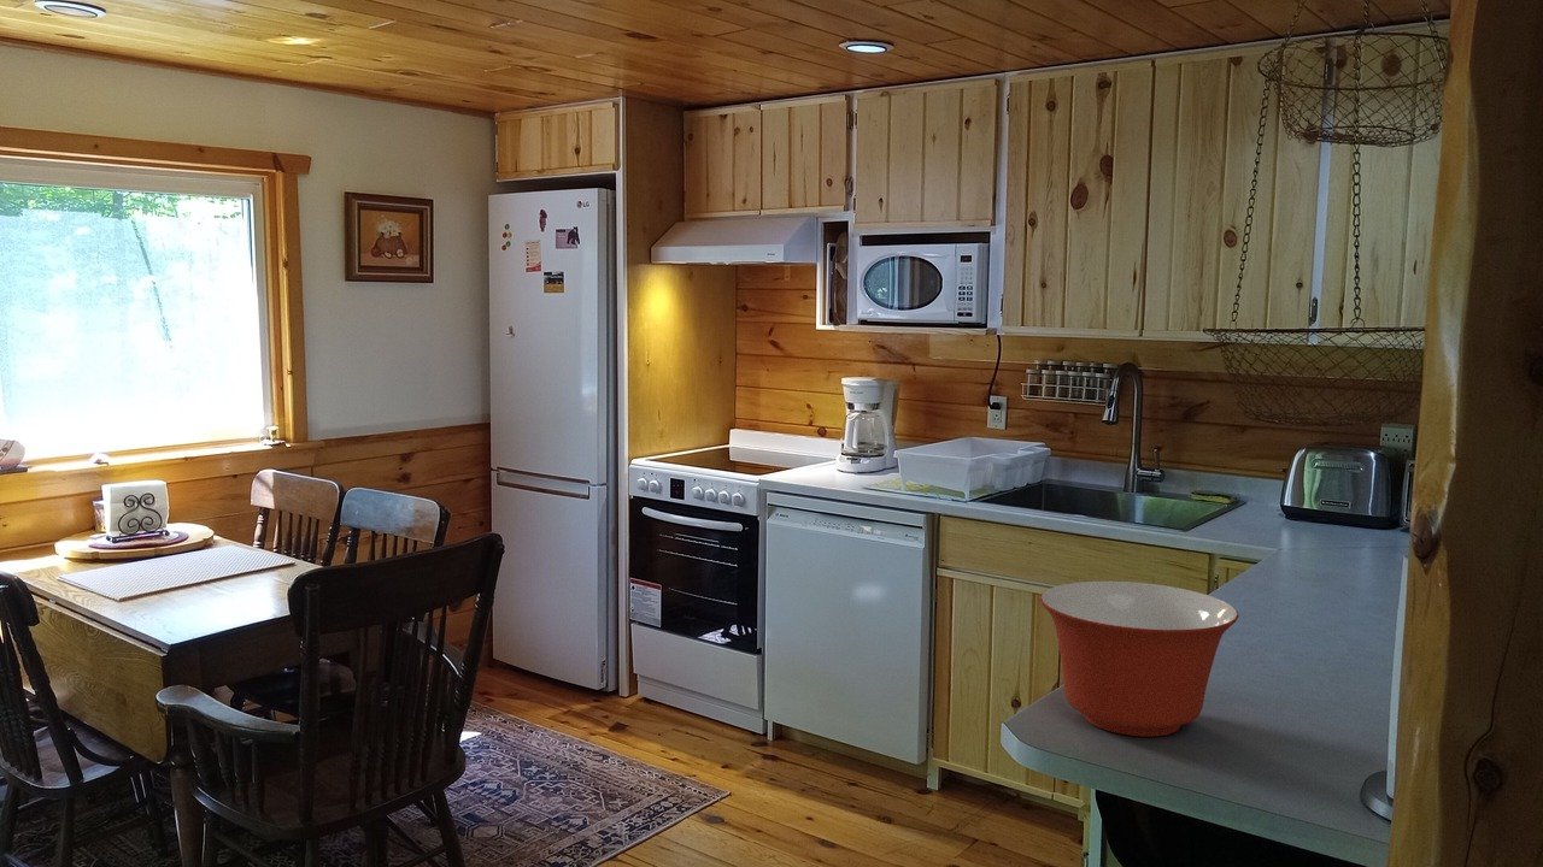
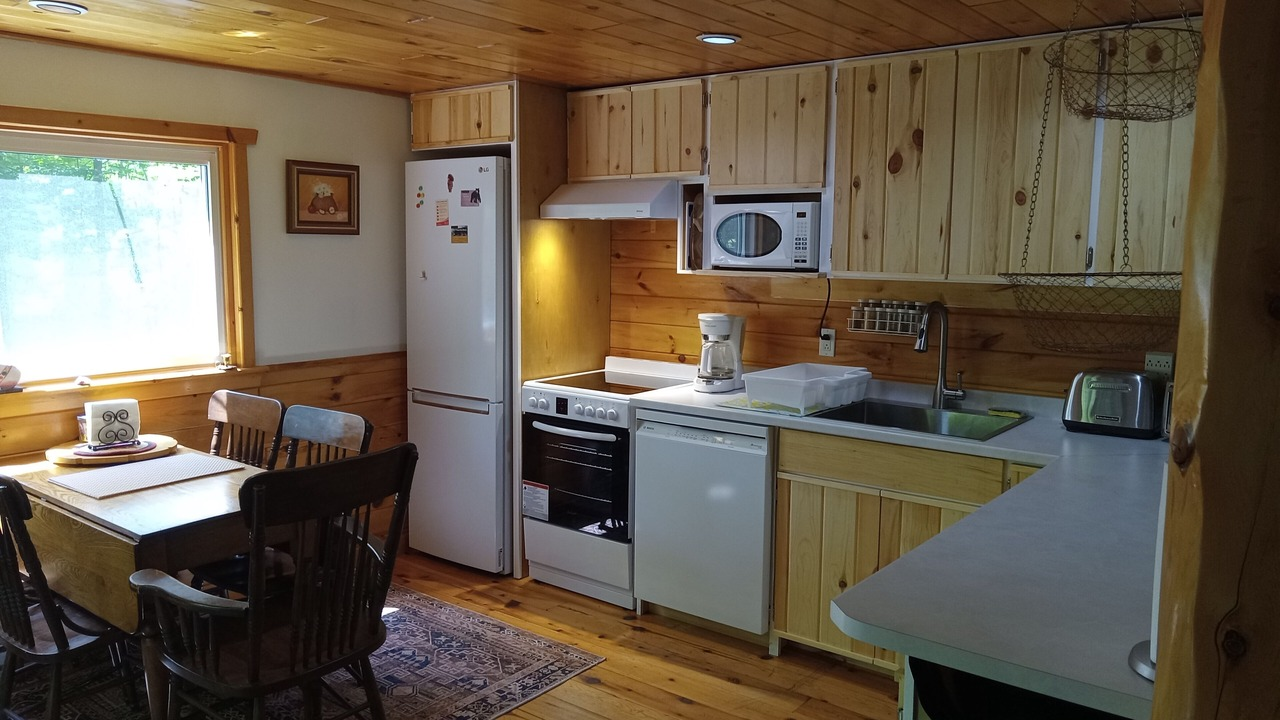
- mixing bowl (1133, 661)
